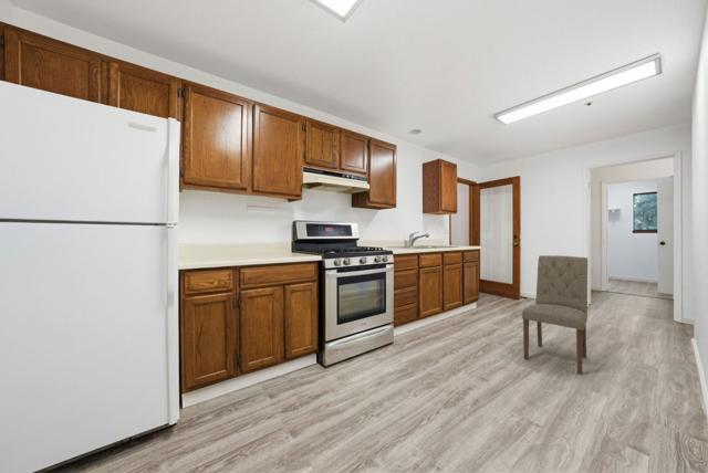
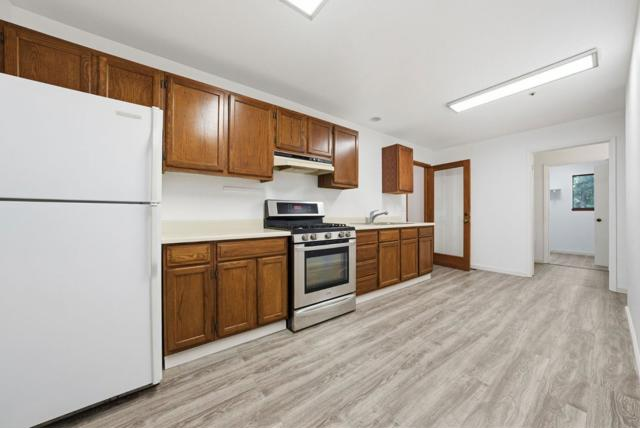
- dining chair (556, 306)
